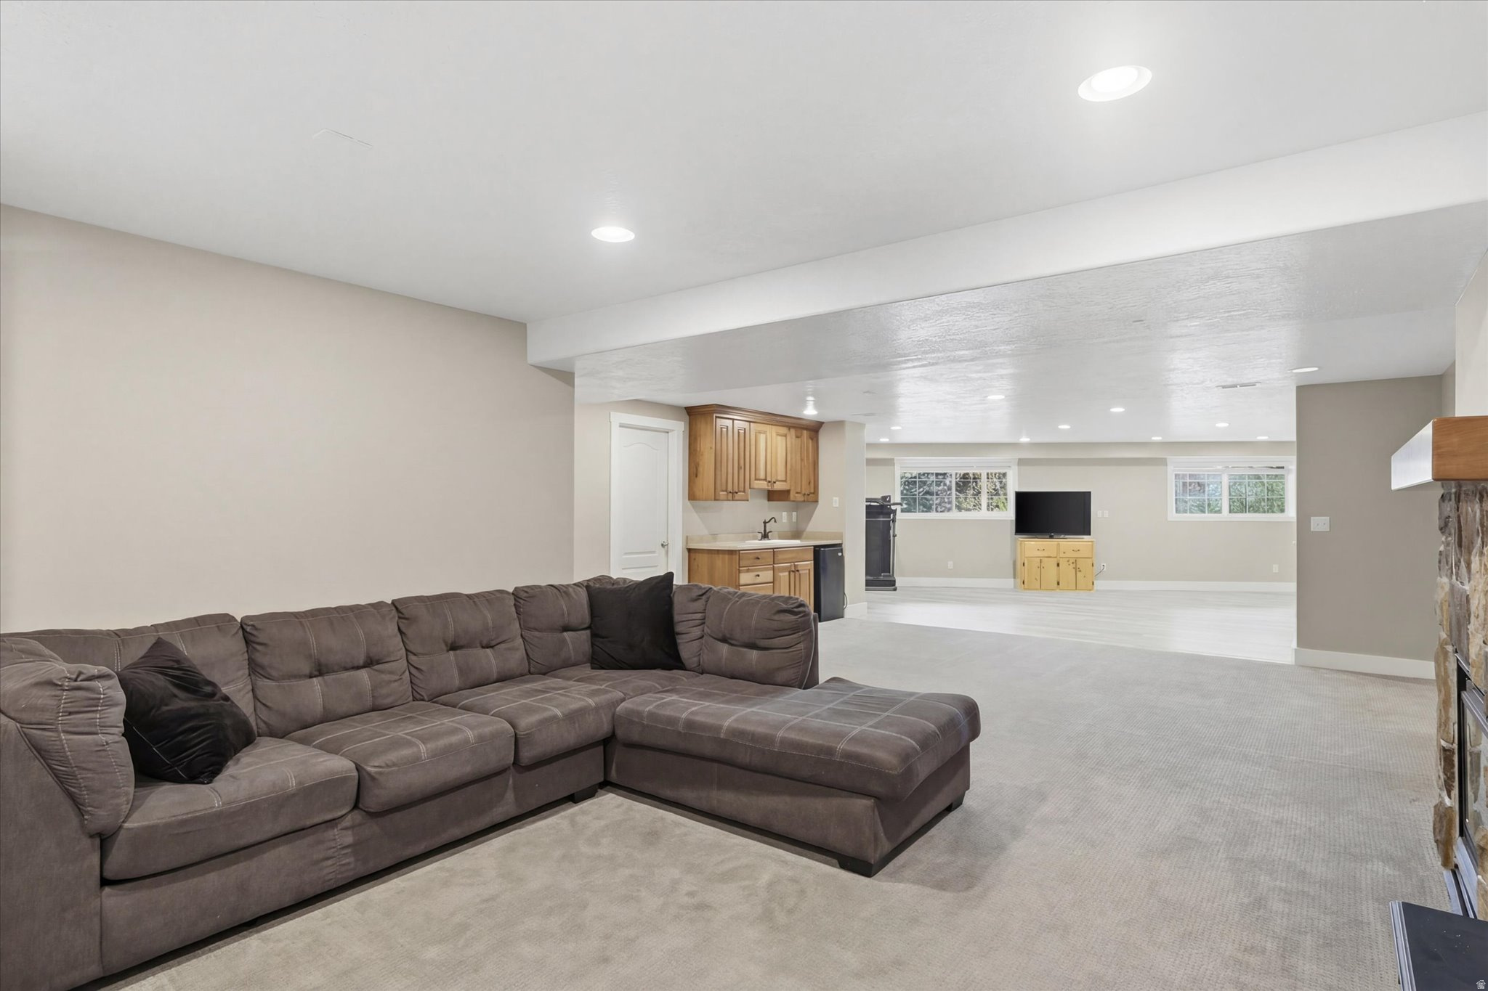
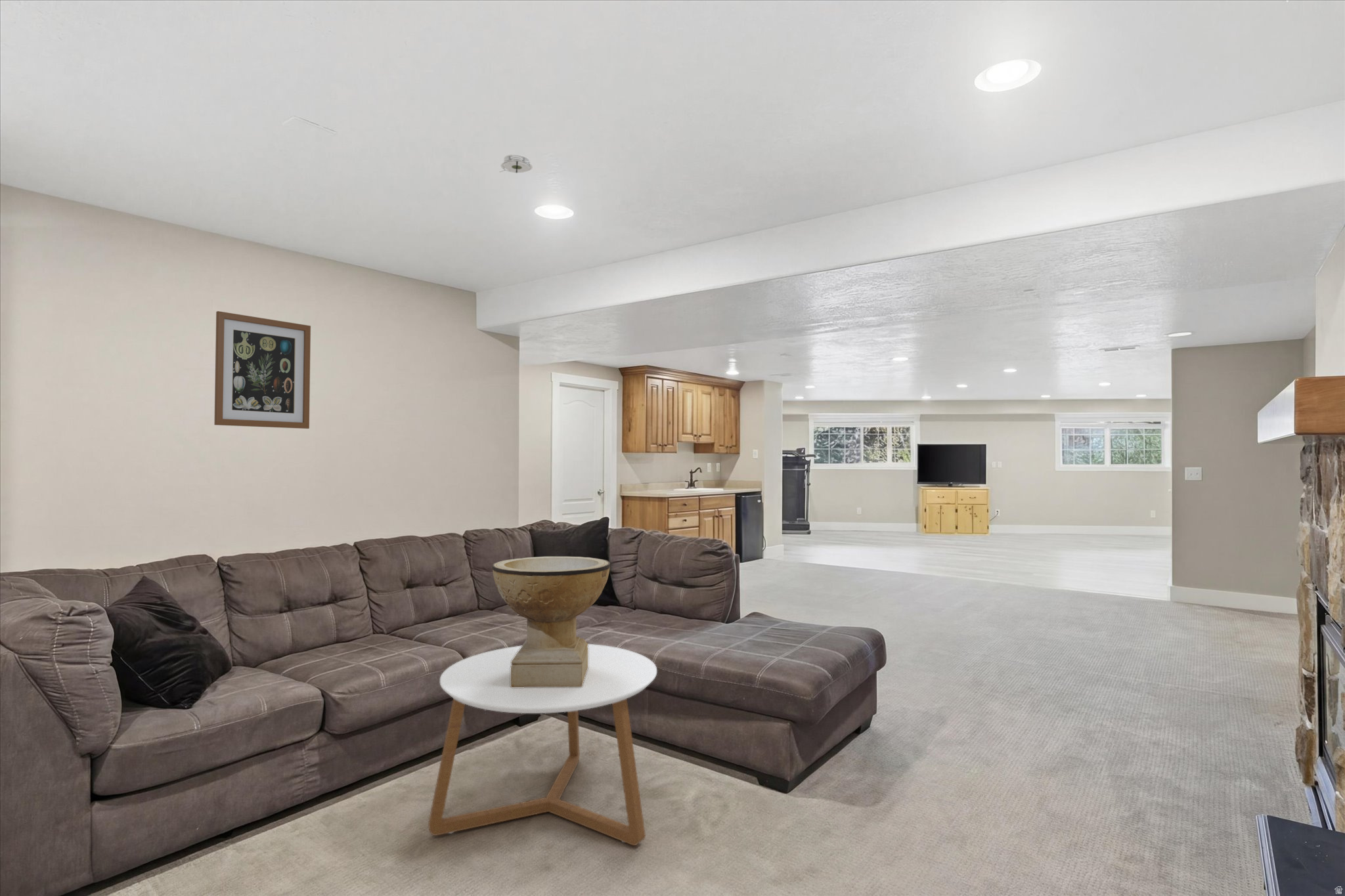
+ decorative bowl (552, 618)
+ wall art (265, 373)
+ coffee table (569, 741)
+ smoke detector (516, 163)
